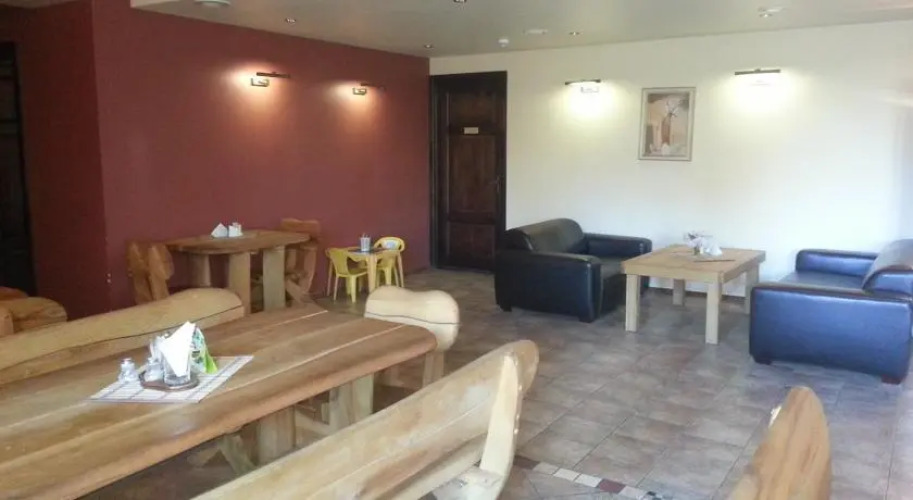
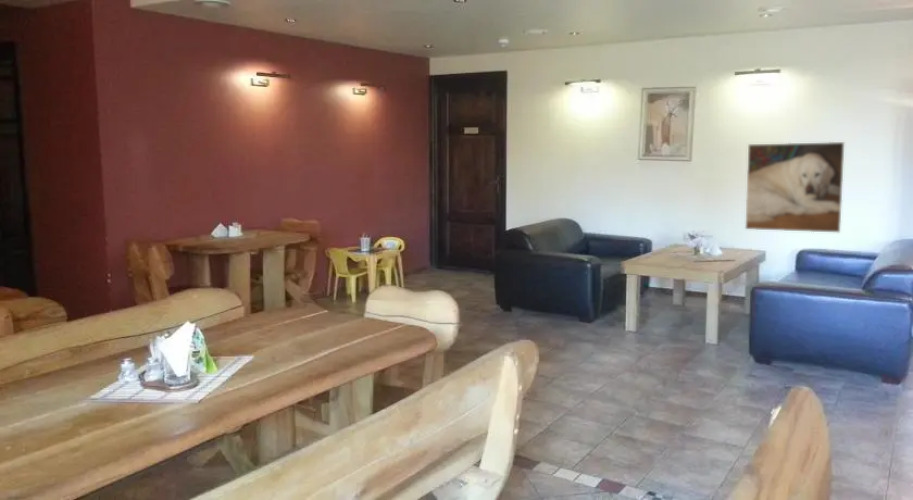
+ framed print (793, 187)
